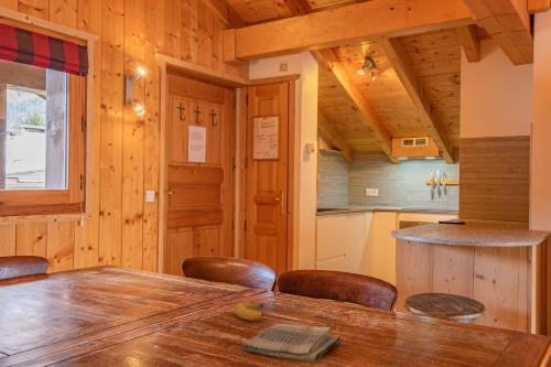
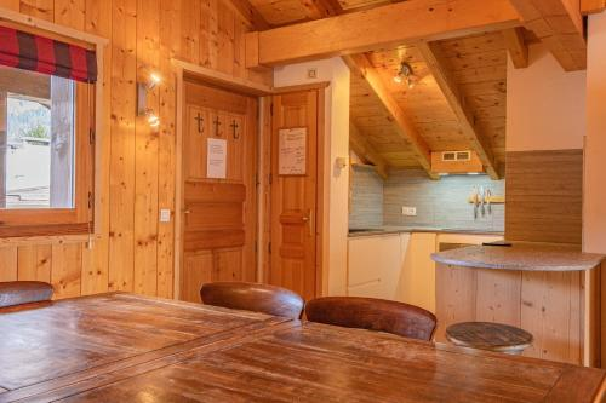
- fruit (252, 310)
- dish towel (293, 339)
